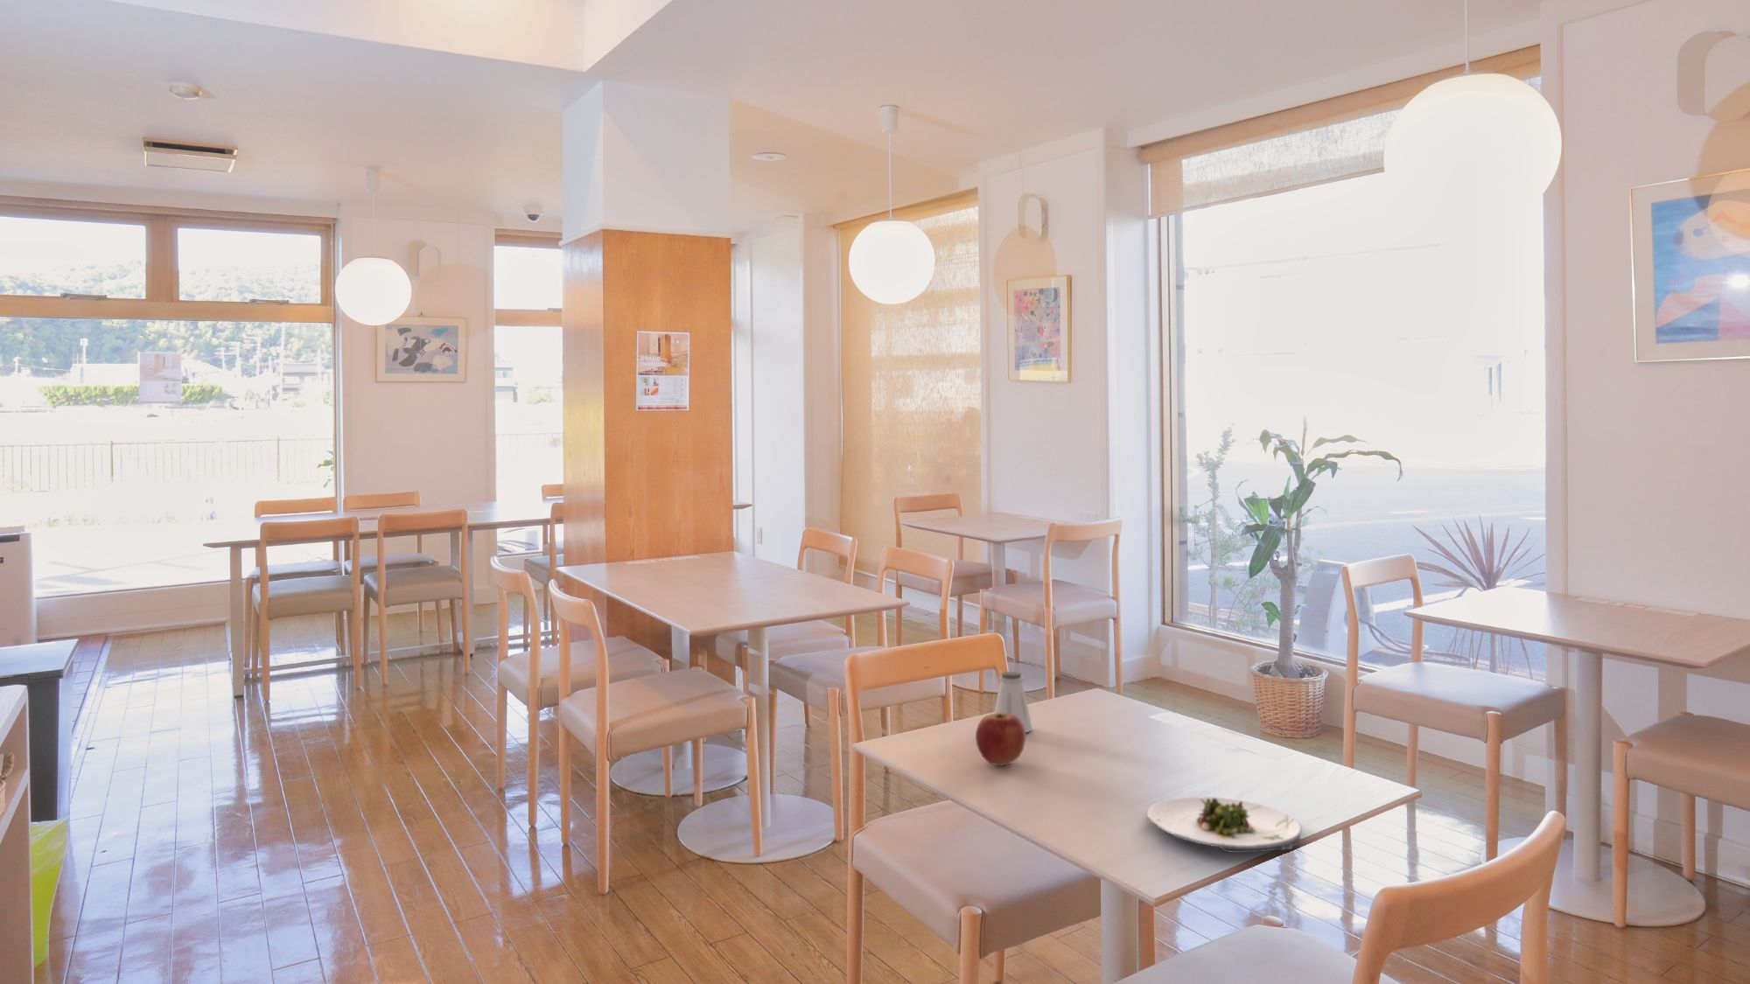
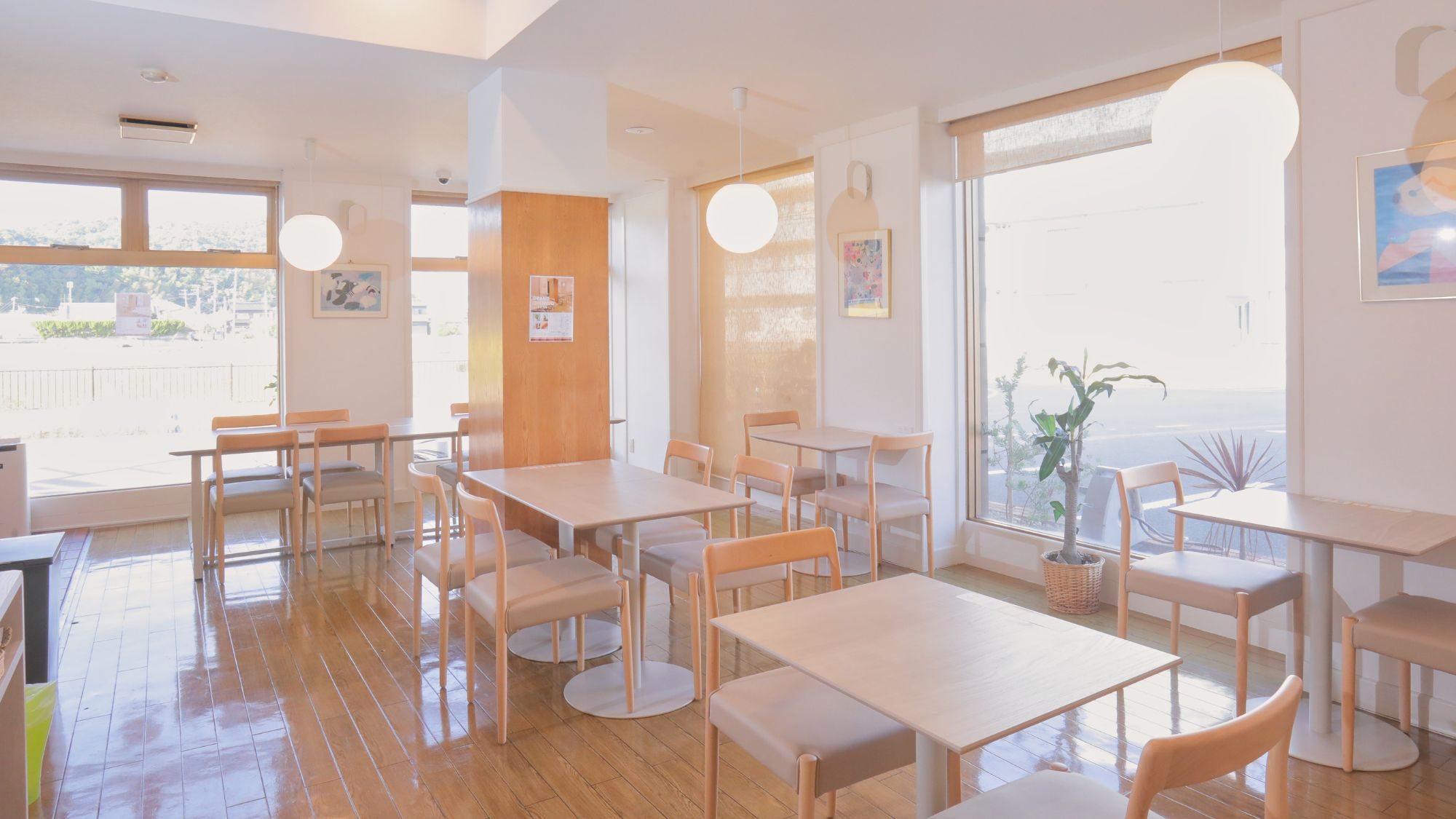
- salad plate (1224, 813)
- apple (1001, 738)
- saltshaker (1012, 700)
